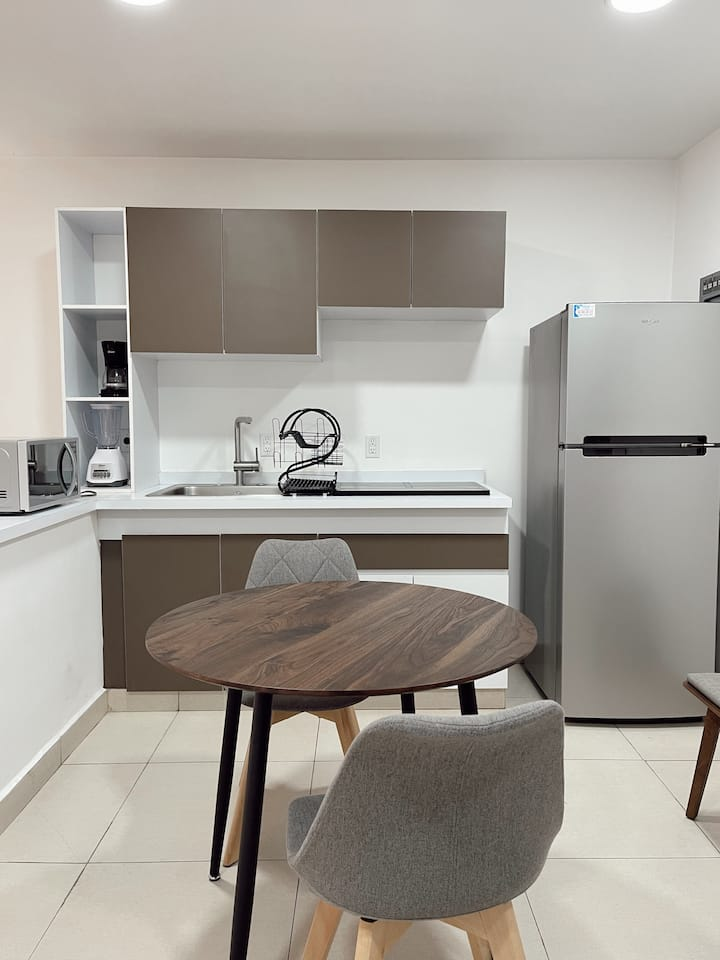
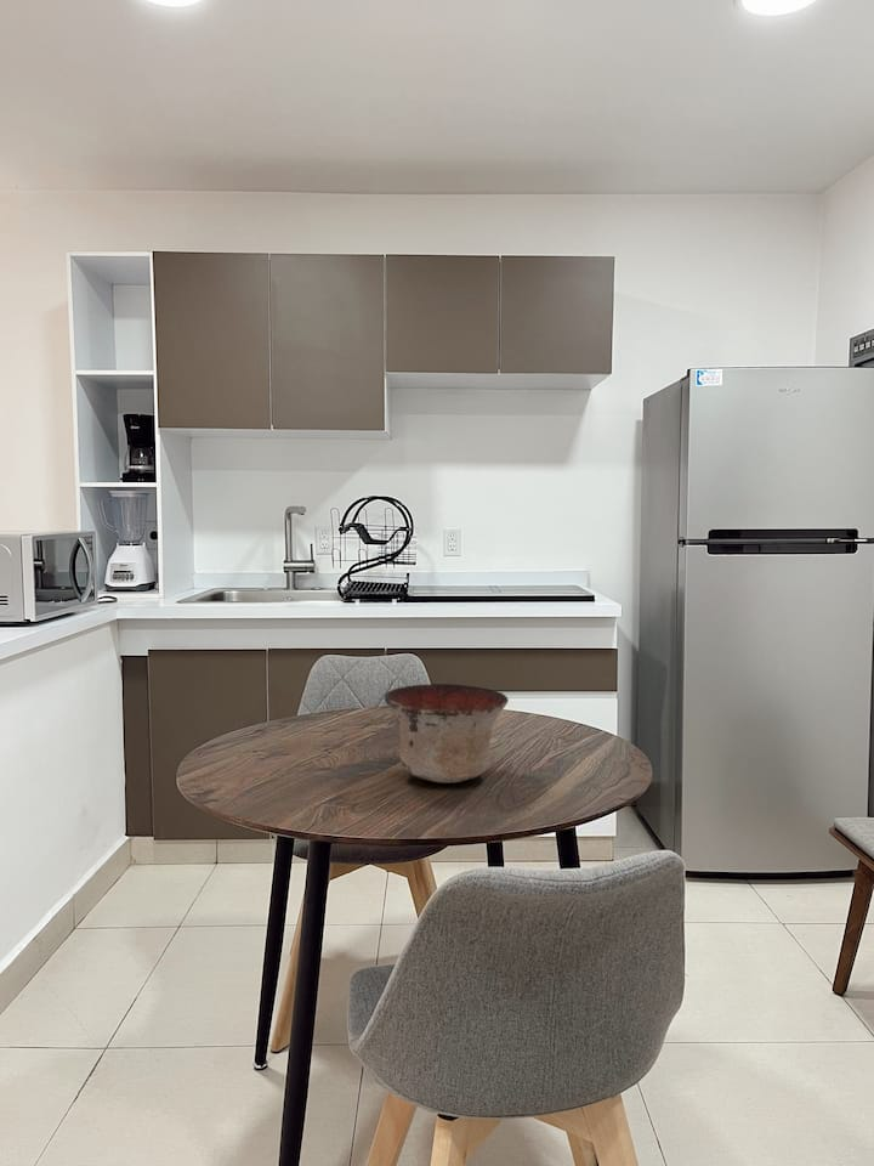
+ bowl (445, 736)
